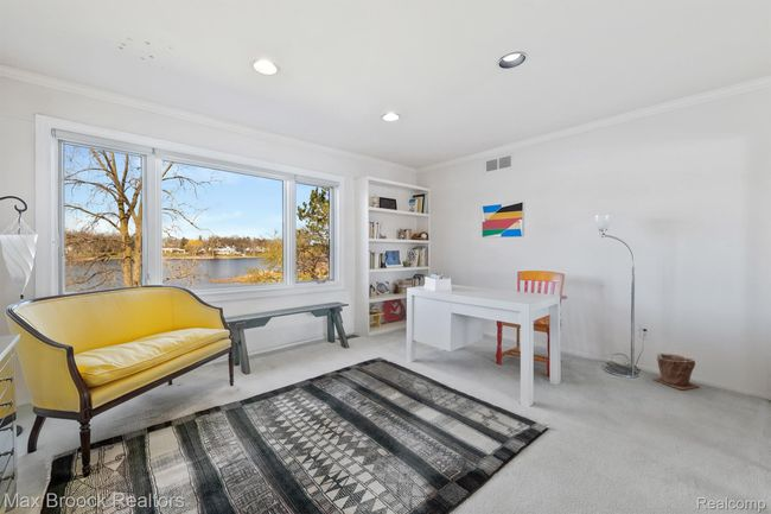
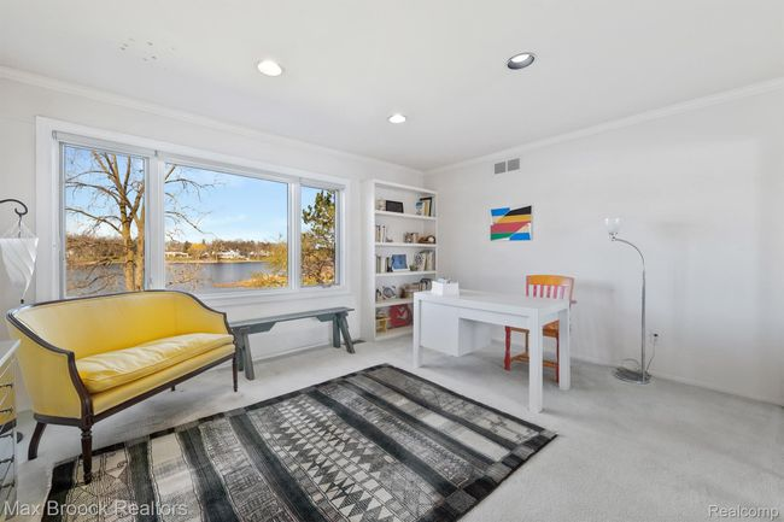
- plant pot (675, 369)
